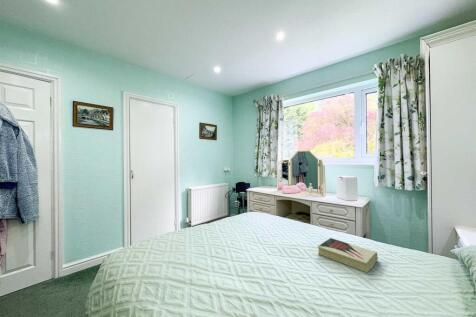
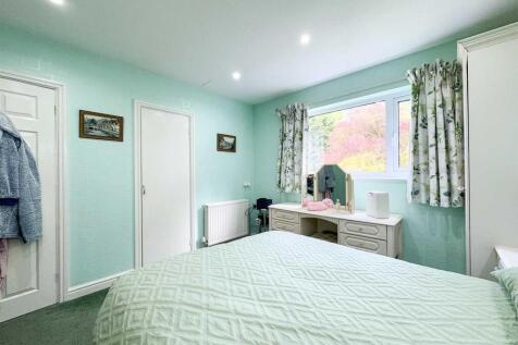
- book (346, 252)
